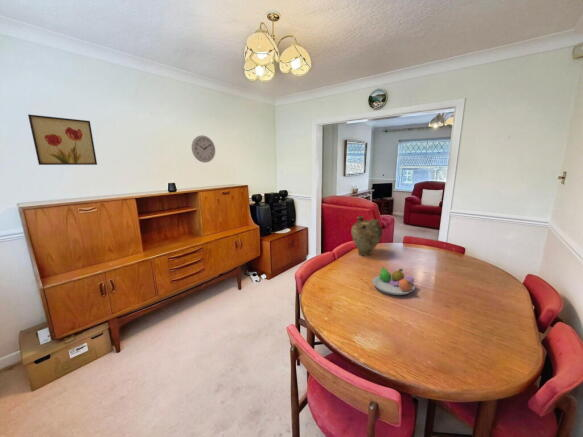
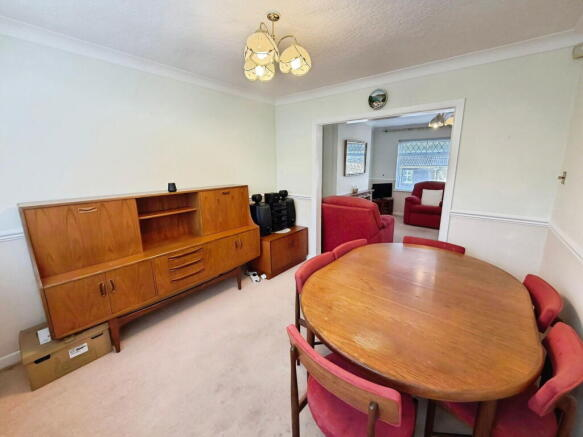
- vase (366, 236)
- fruit bowl (393, 279)
- wall art (65, 141)
- wall clock (204, 149)
